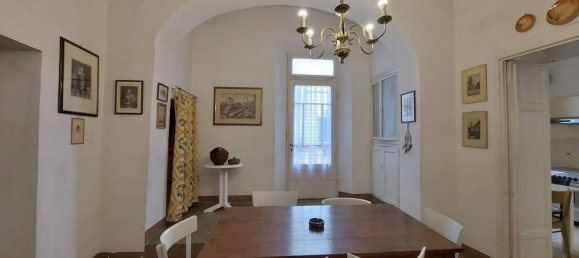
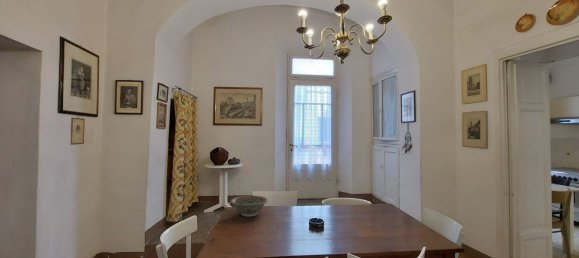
+ bowl (249, 206)
